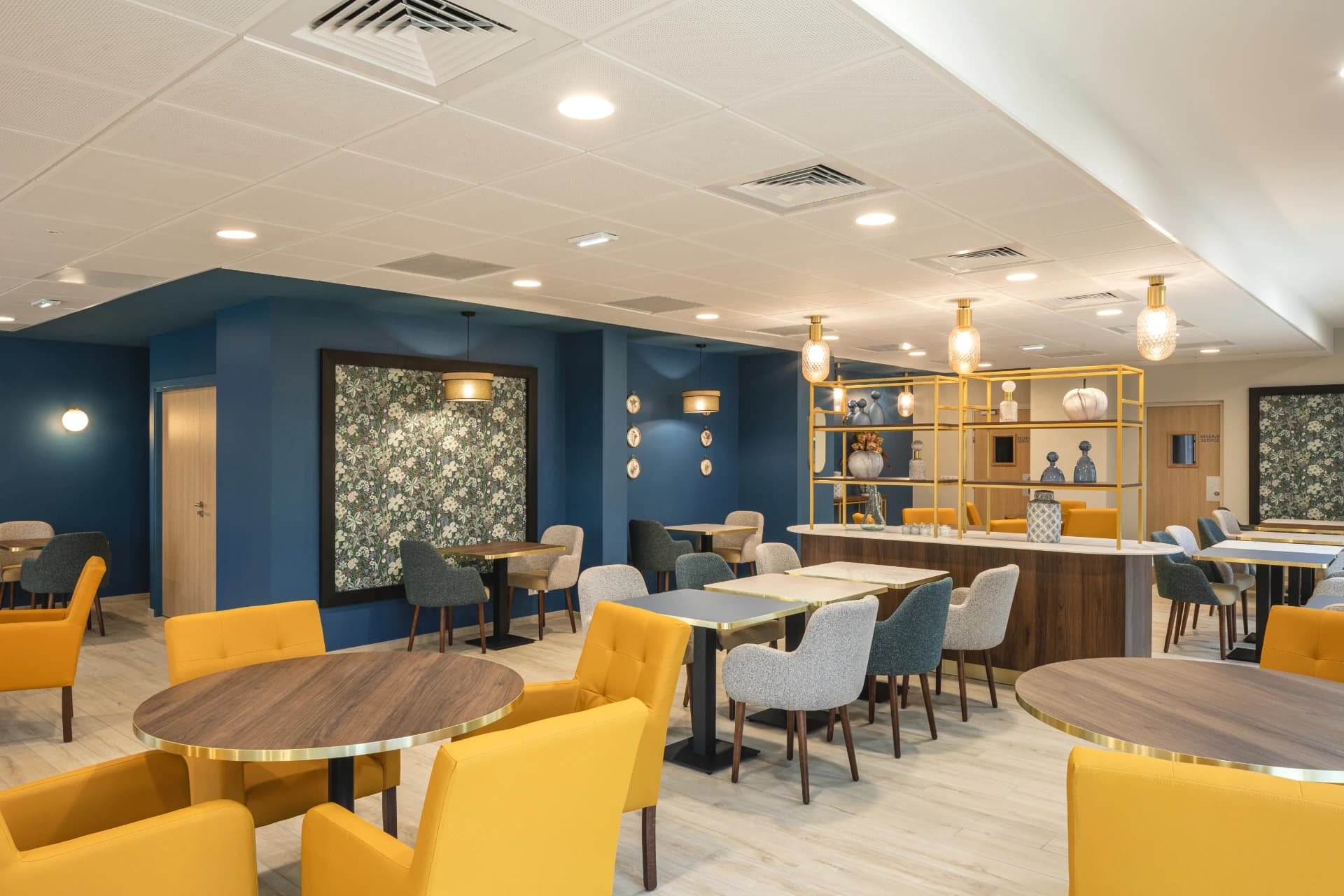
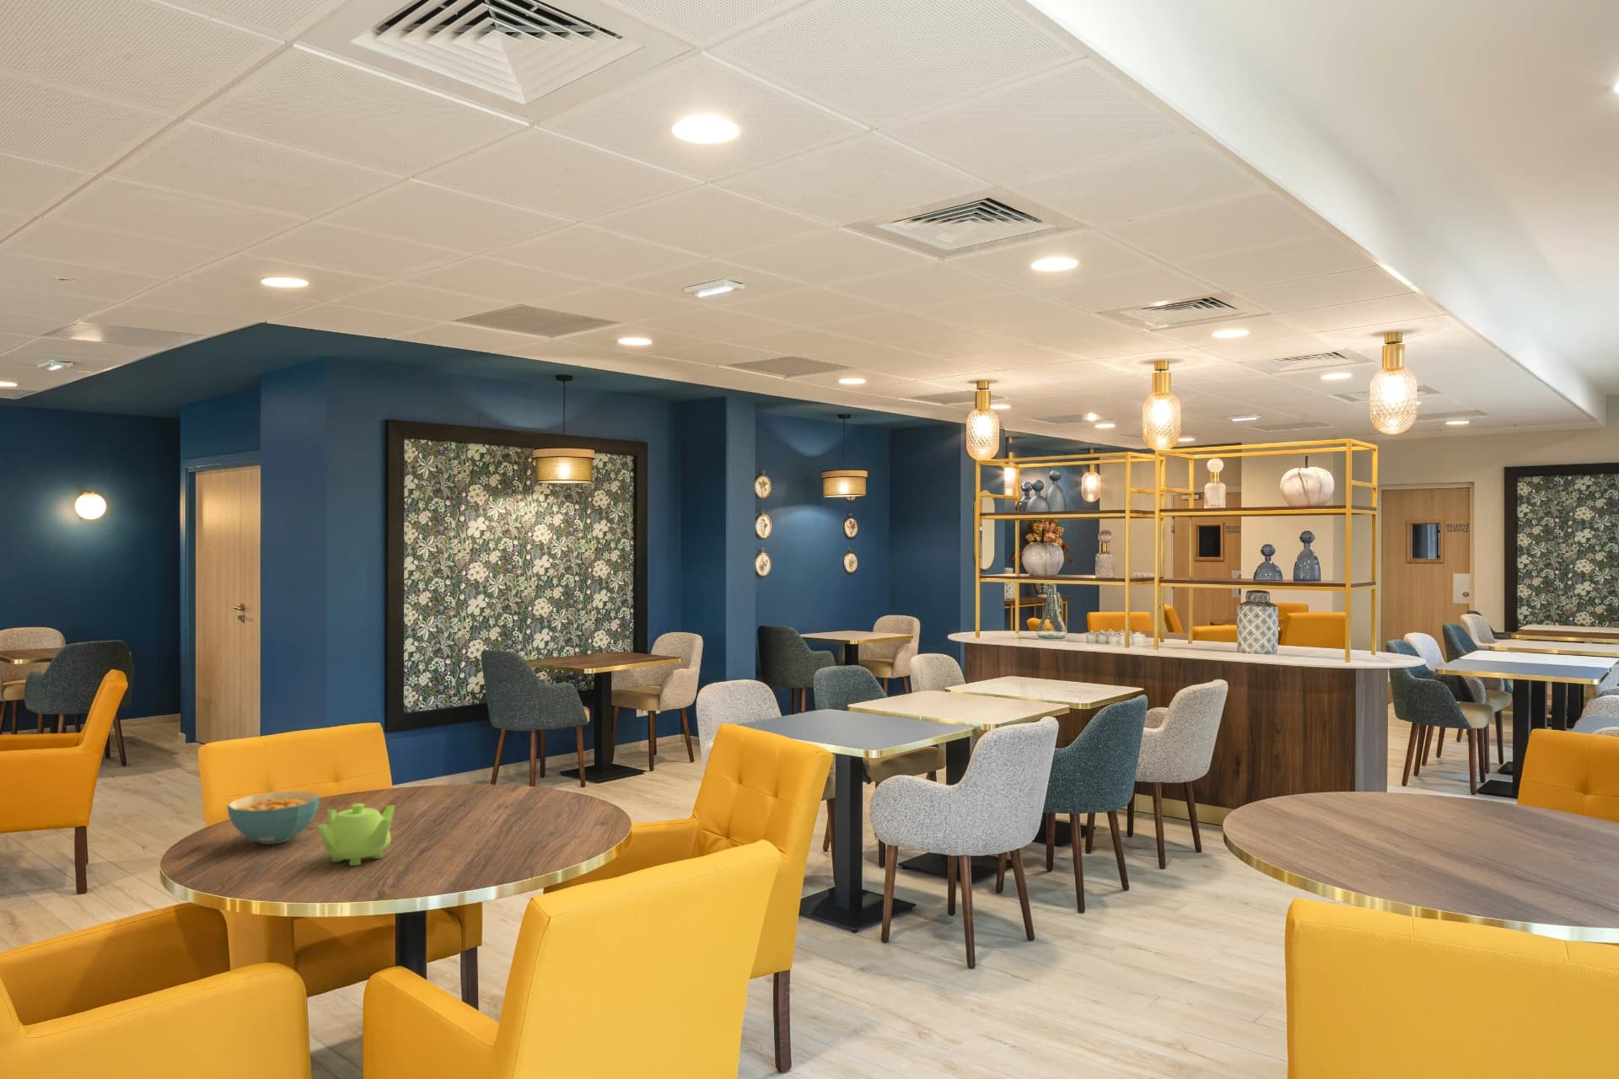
+ teapot (357, 831)
+ cereal bowl (273, 820)
